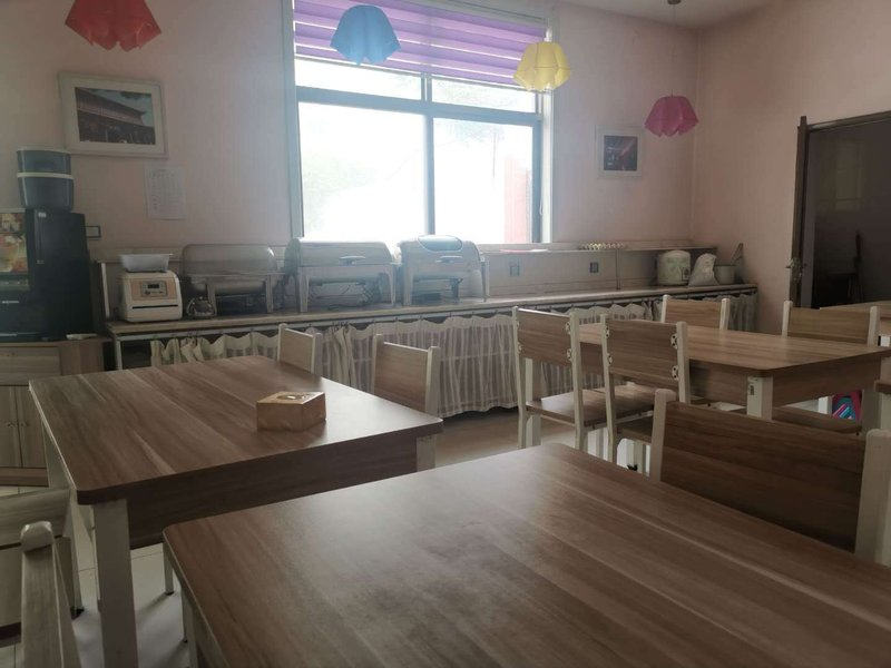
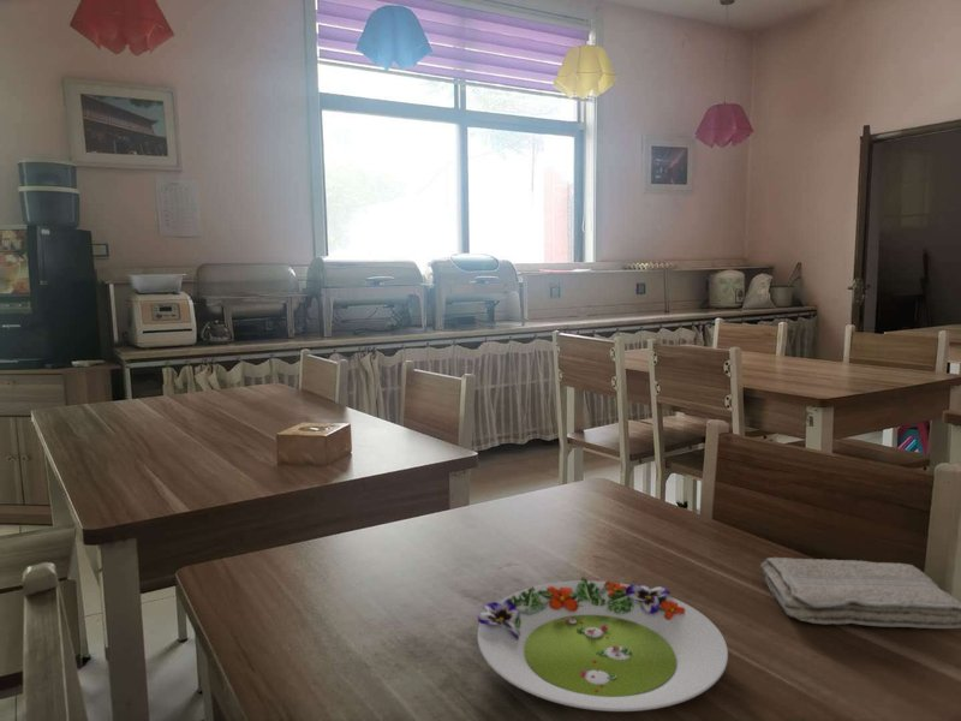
+ salad plate (598, 640)
+ washcloth (856, 588)
